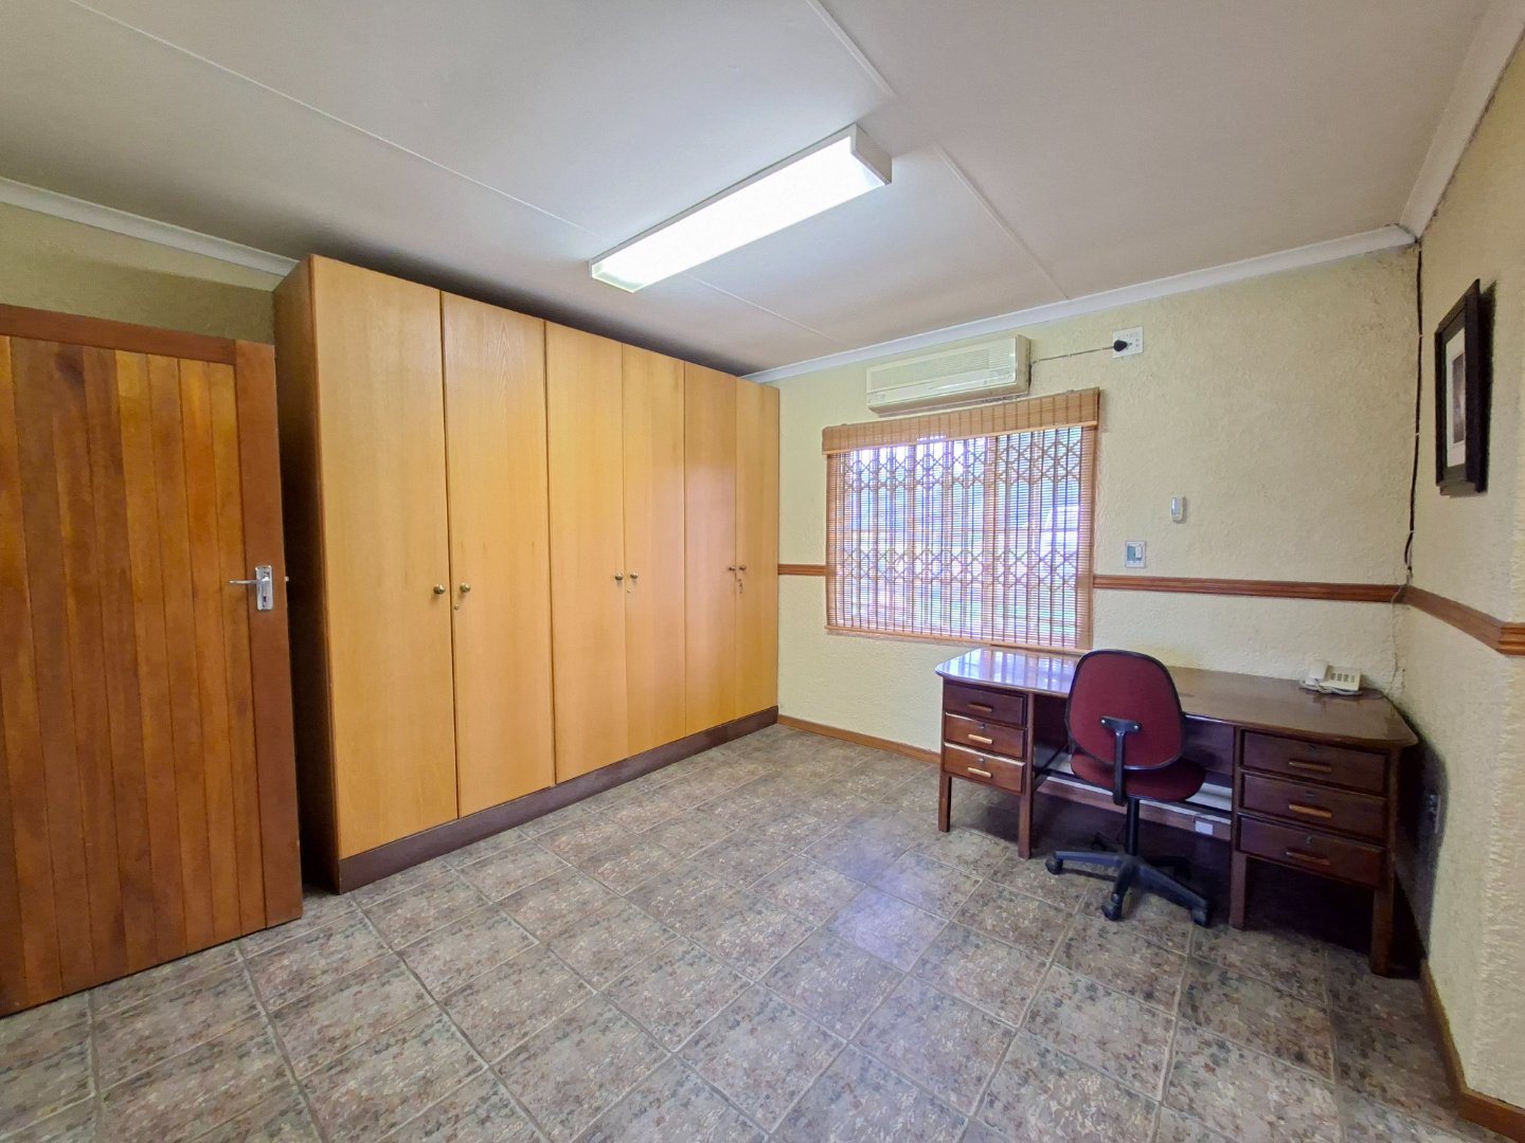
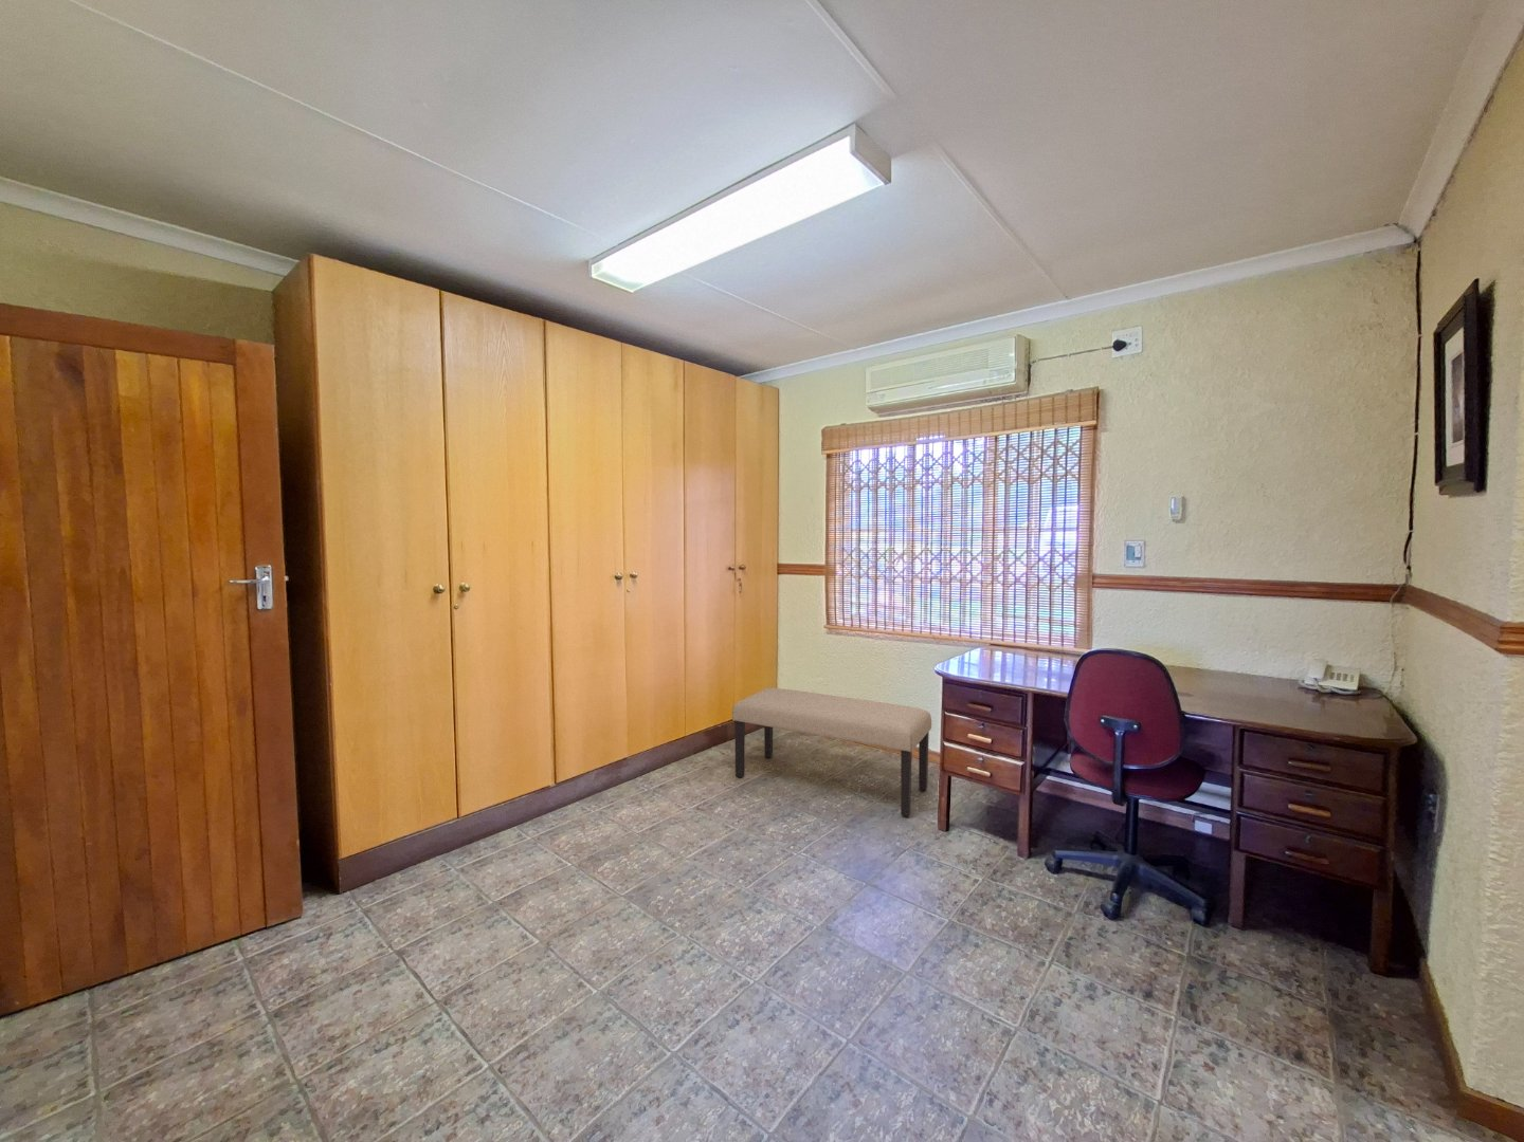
+ bench (830, 737)
